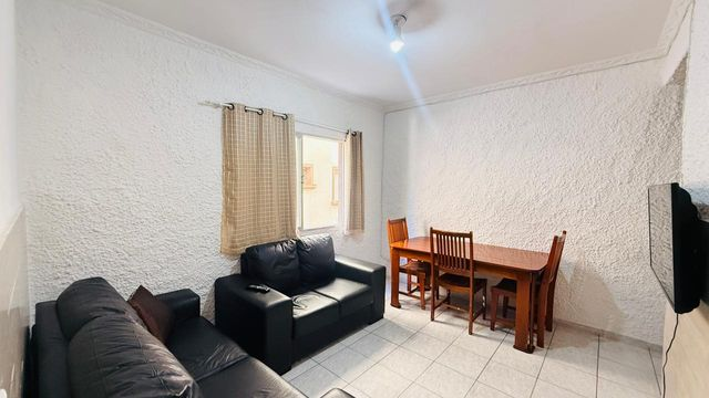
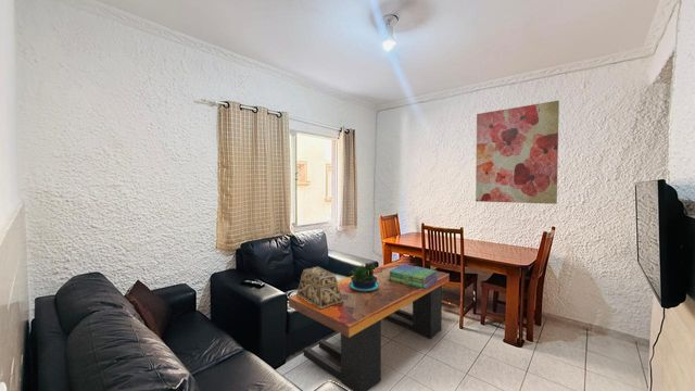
+ decorative box (318, 285)
+ potted plant (363, 275)
+ coffee table (378, 313)
+ stack of books (413, 275)
+ wall art (514, 155)
